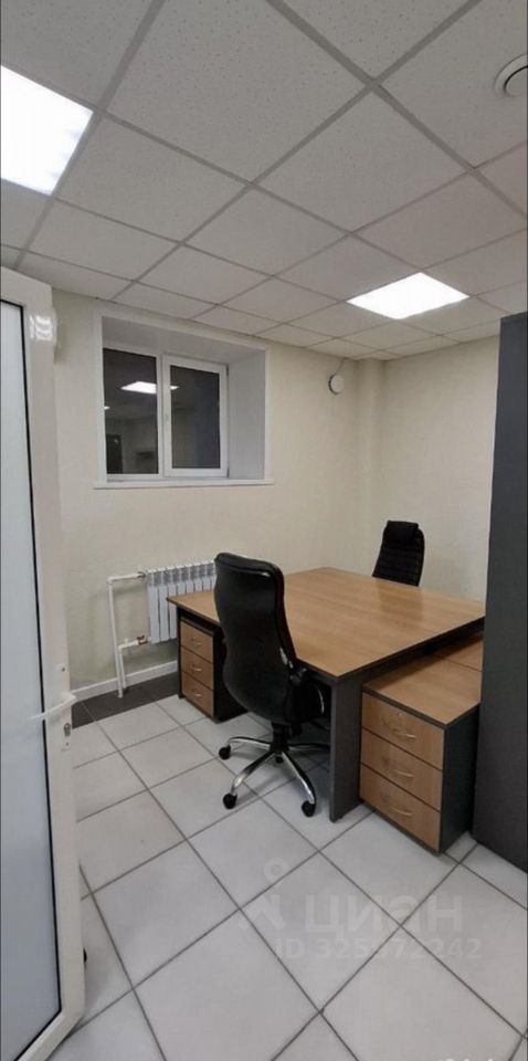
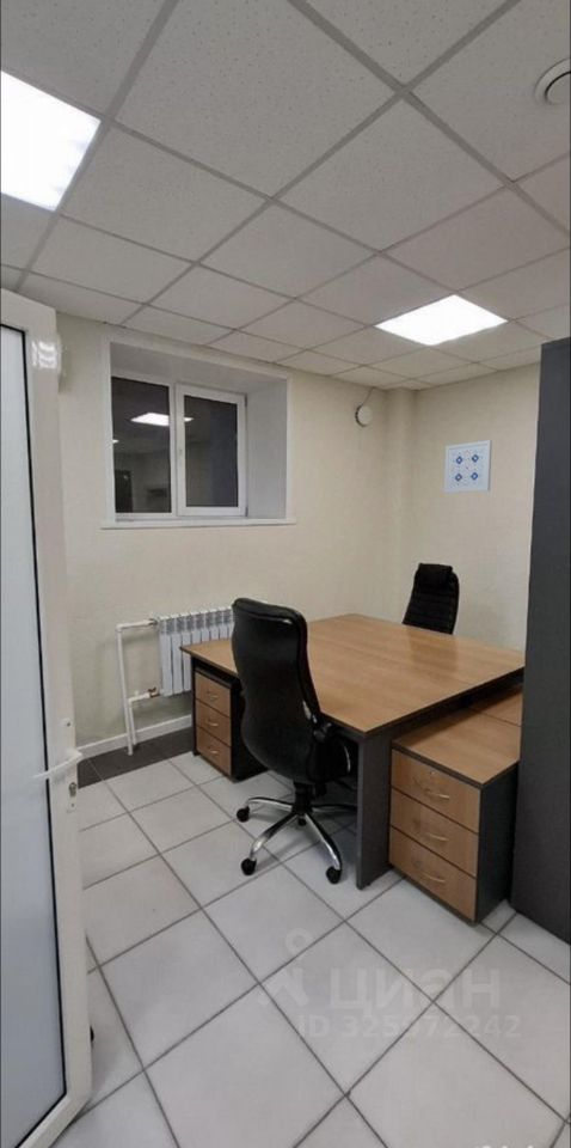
+ wall art (467, 468)
